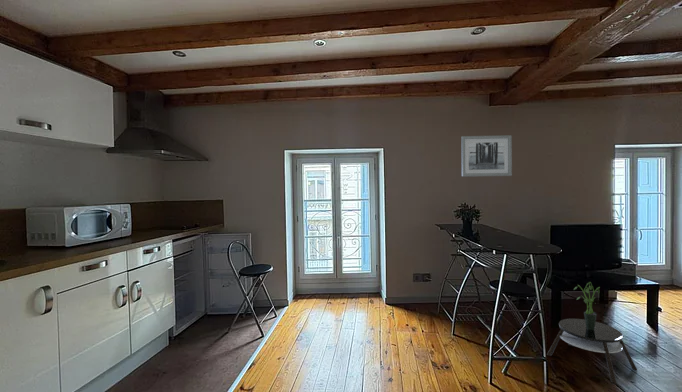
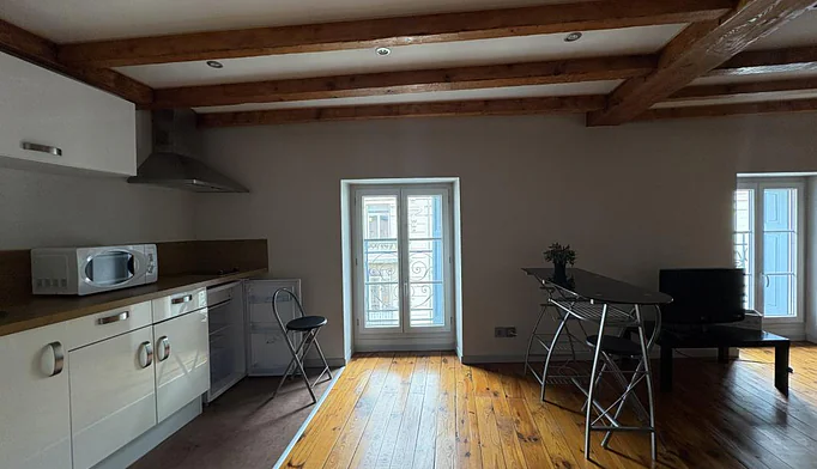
- wall art (486, 156)
- potted plant (587, 305)
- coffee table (589, 345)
